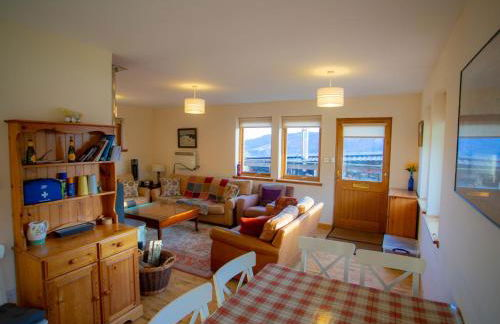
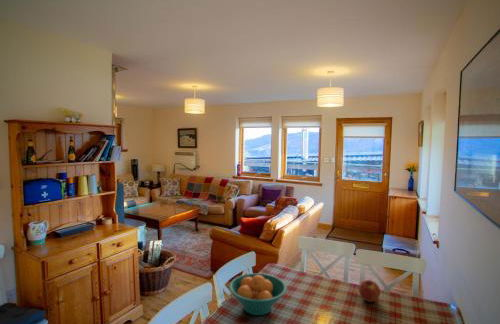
+ fruit bowl (257, 291)
+ apple (369, 290)
